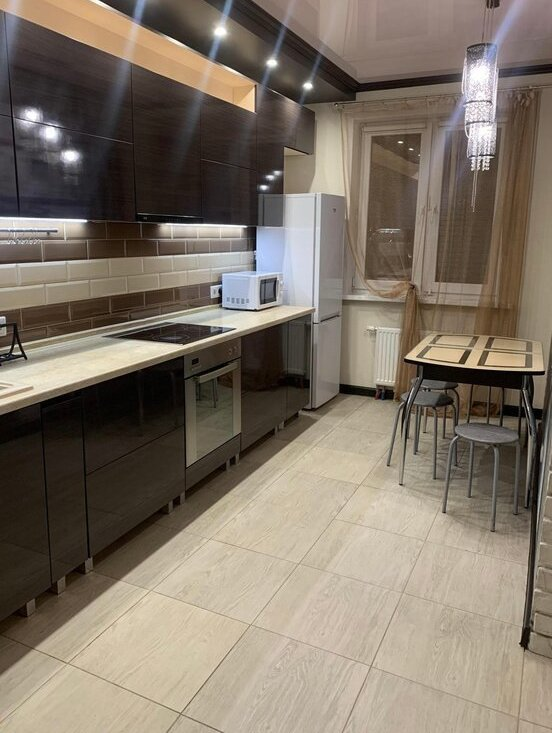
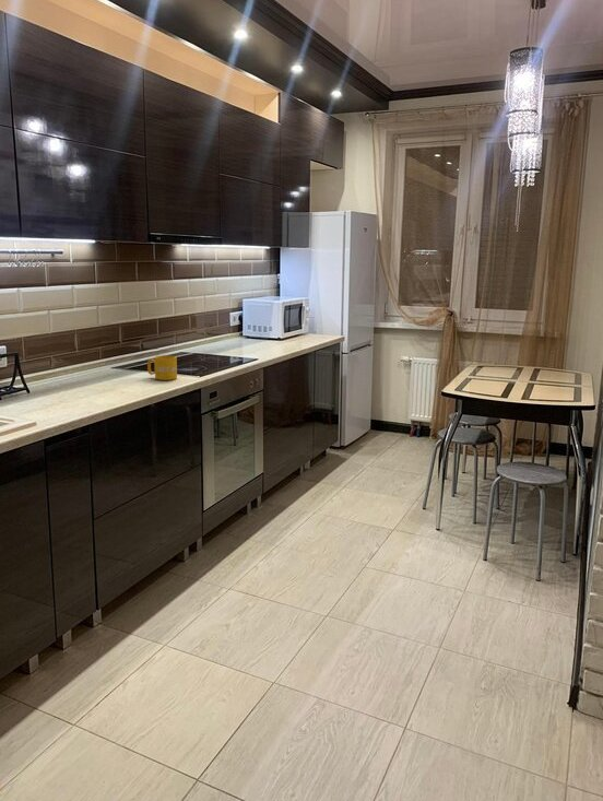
+ mug (162, 367)
